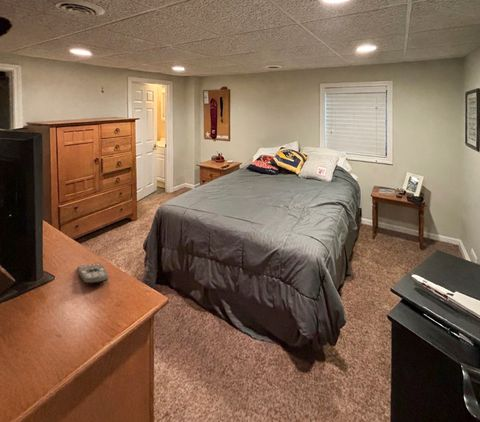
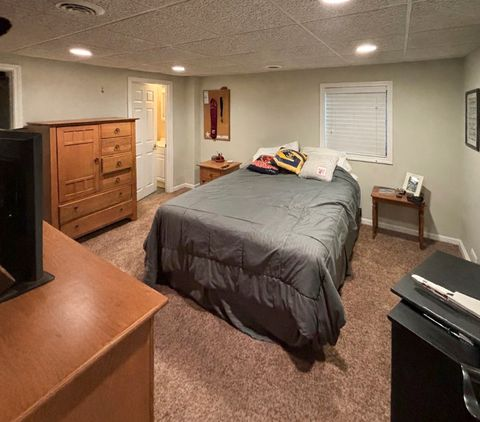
- remote control (93, 273)
